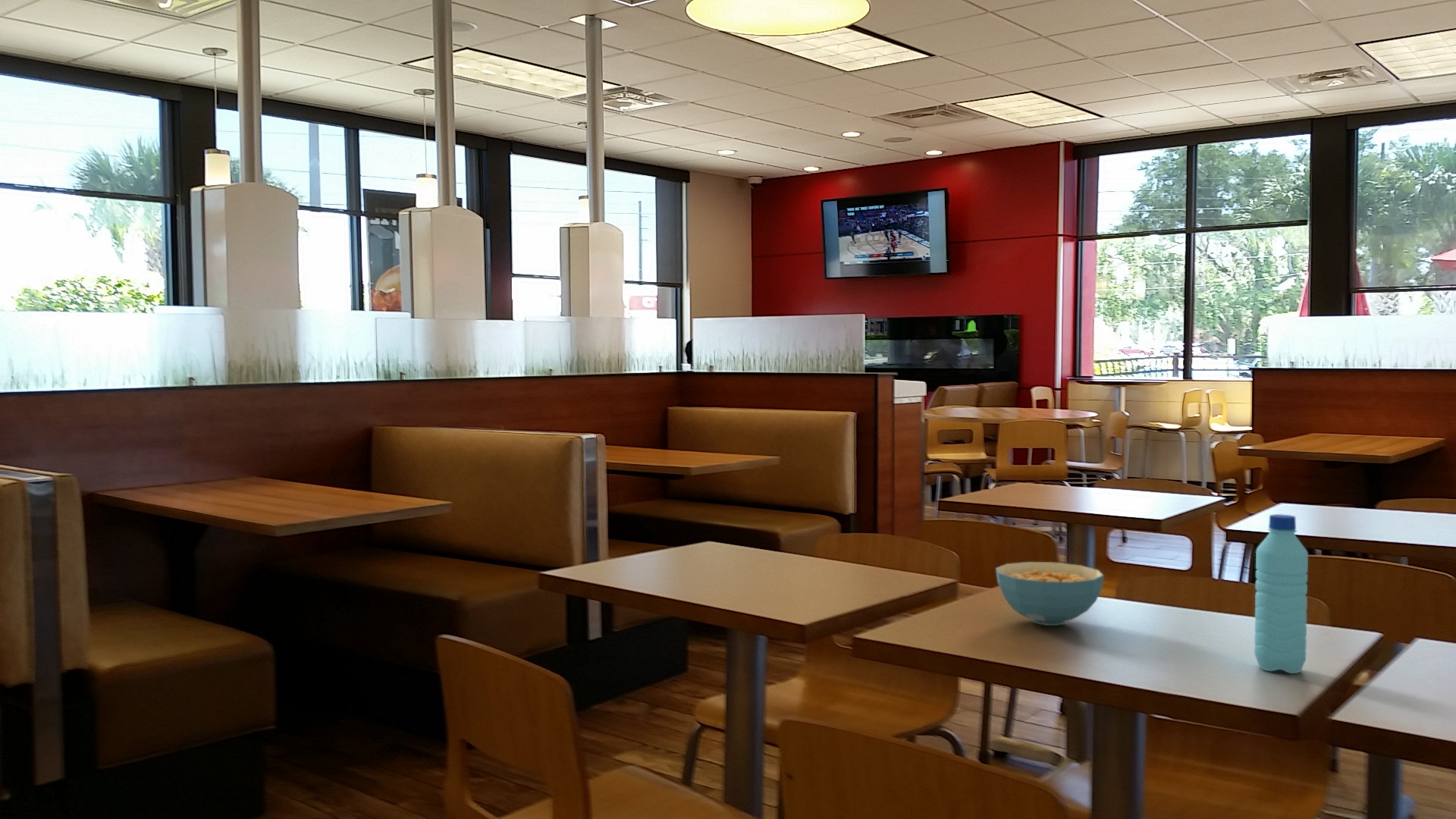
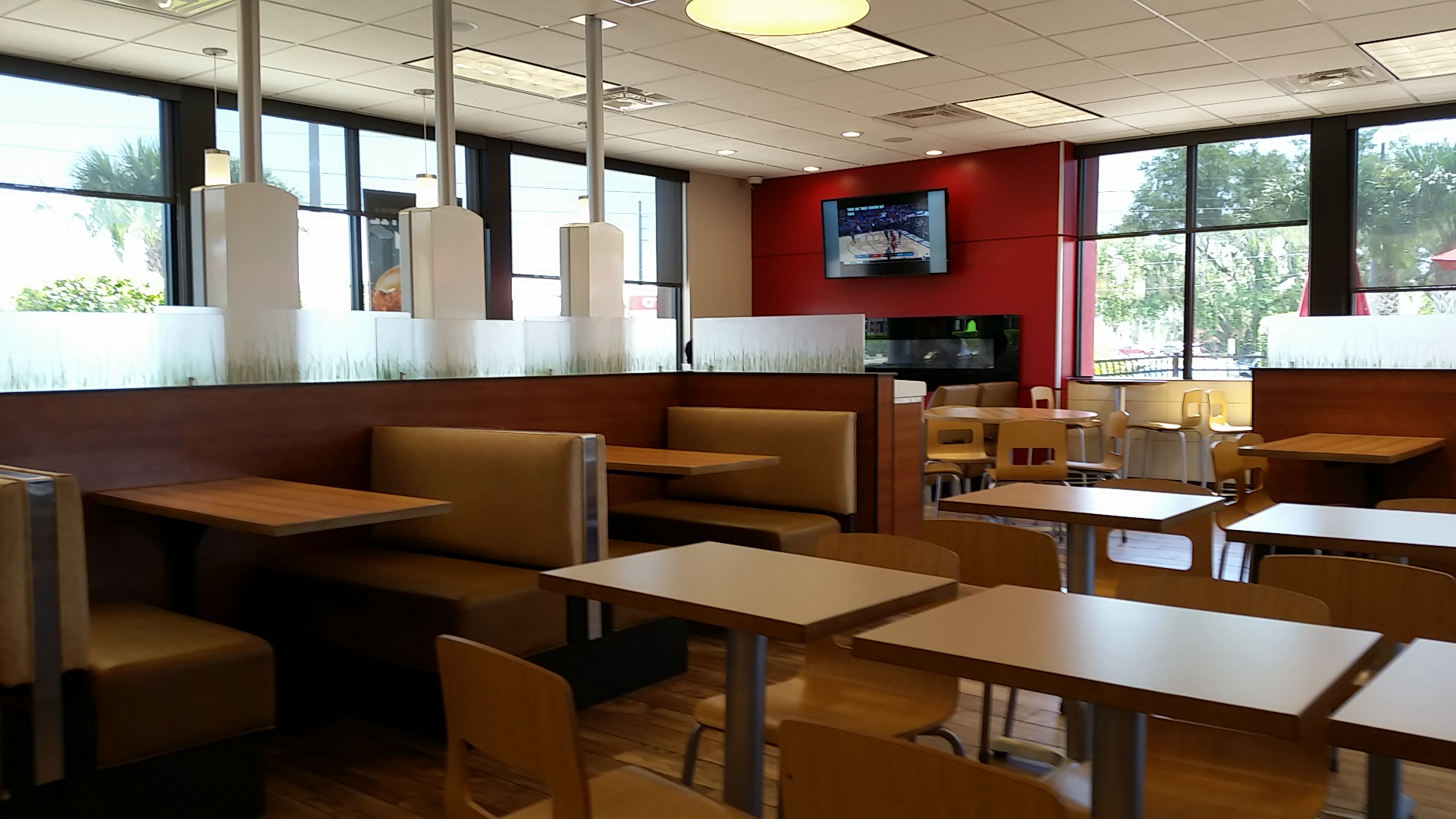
- cereal bowl (1048, 596)
- water bottle (1281, 592)
